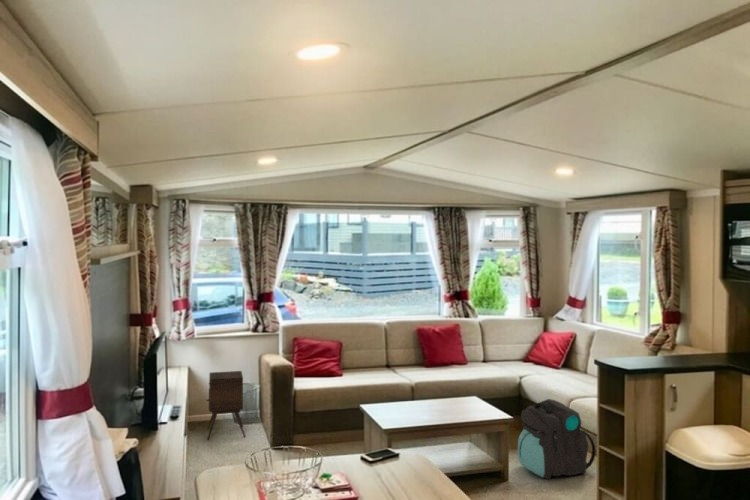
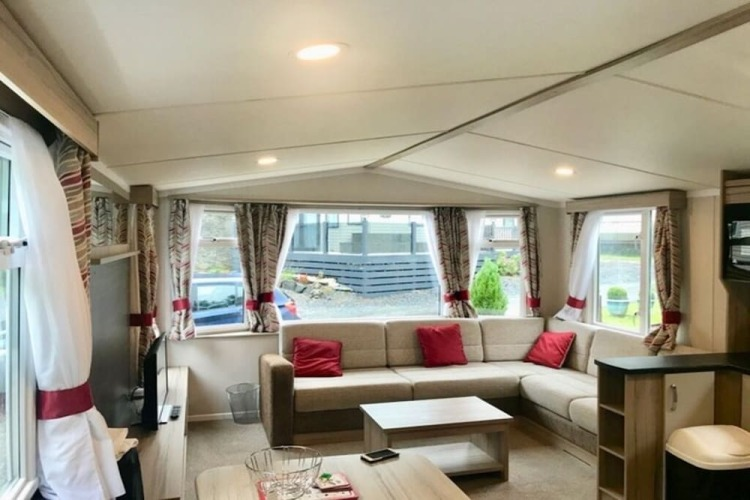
- backpack (553, 436)
- side table (225, 404)
